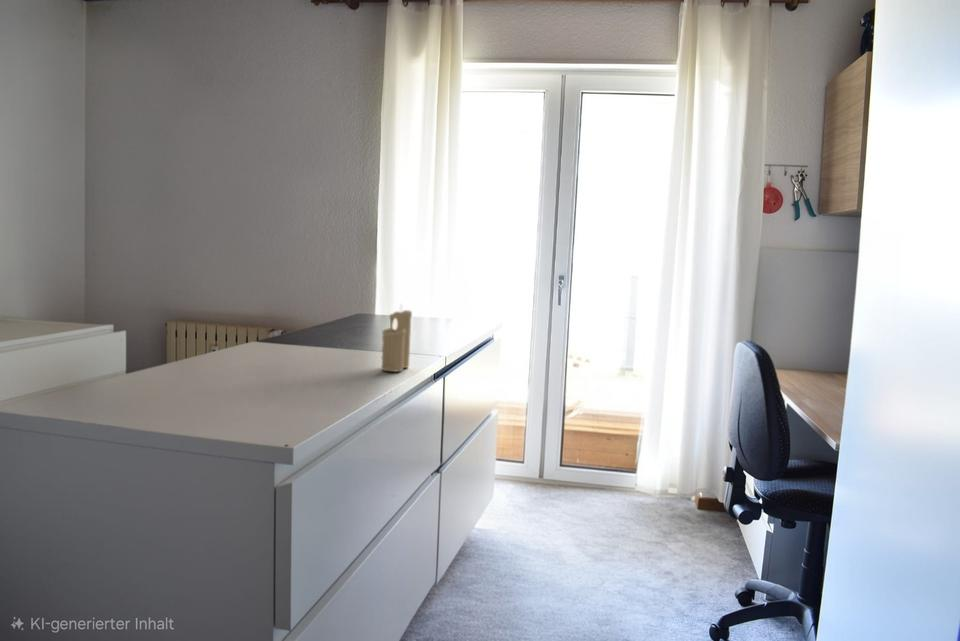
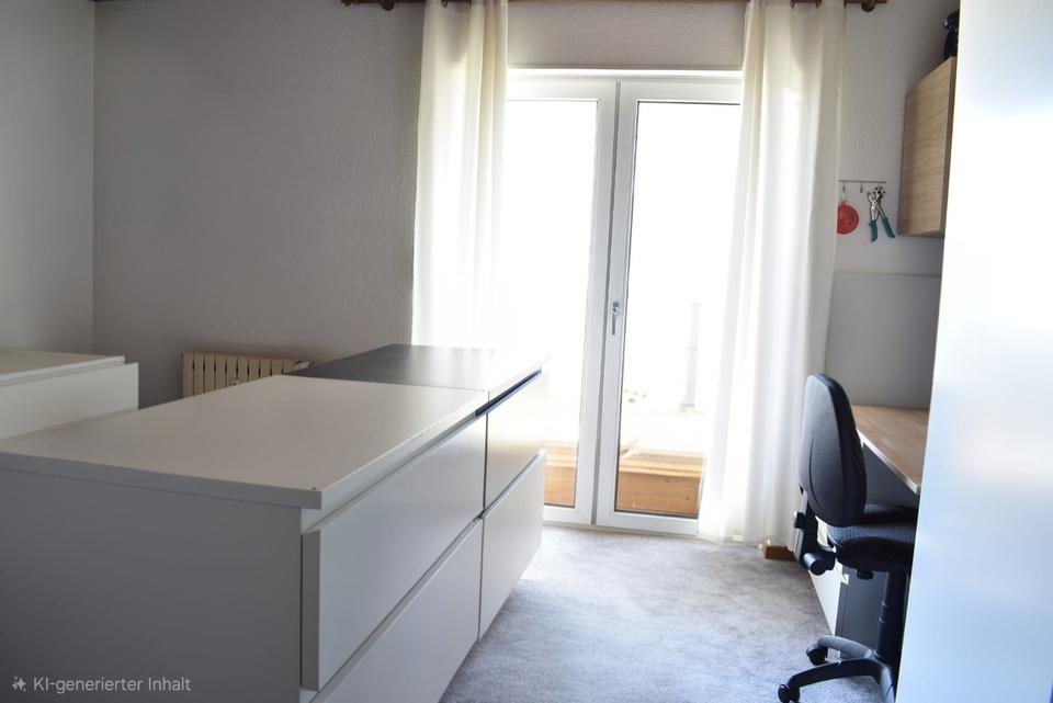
- candle (396, 335)
